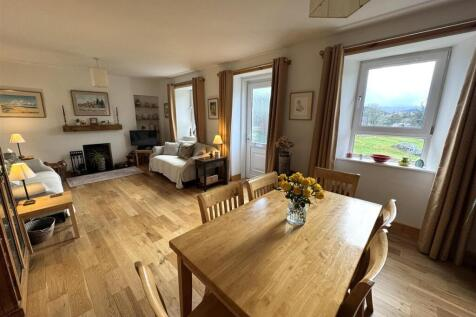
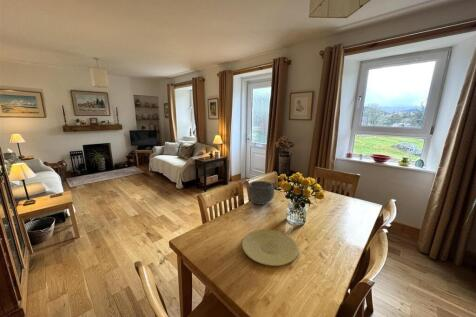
+ bowl (260, 193)
+ plate (269, 245)
